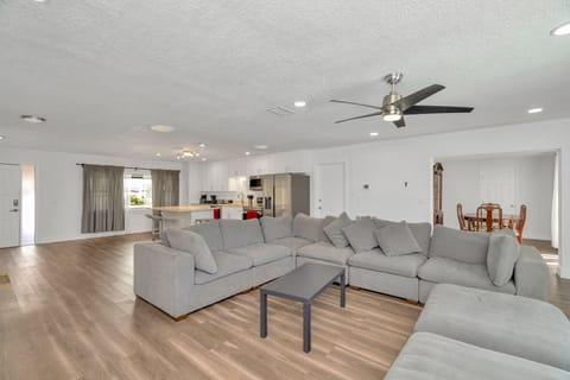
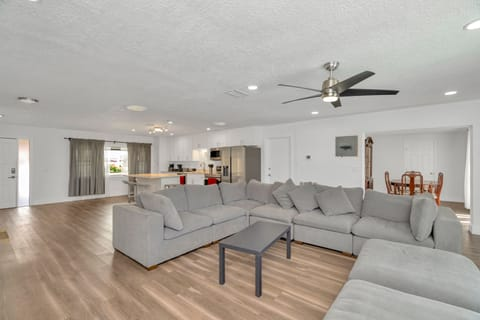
+ wall art (346, 146)
